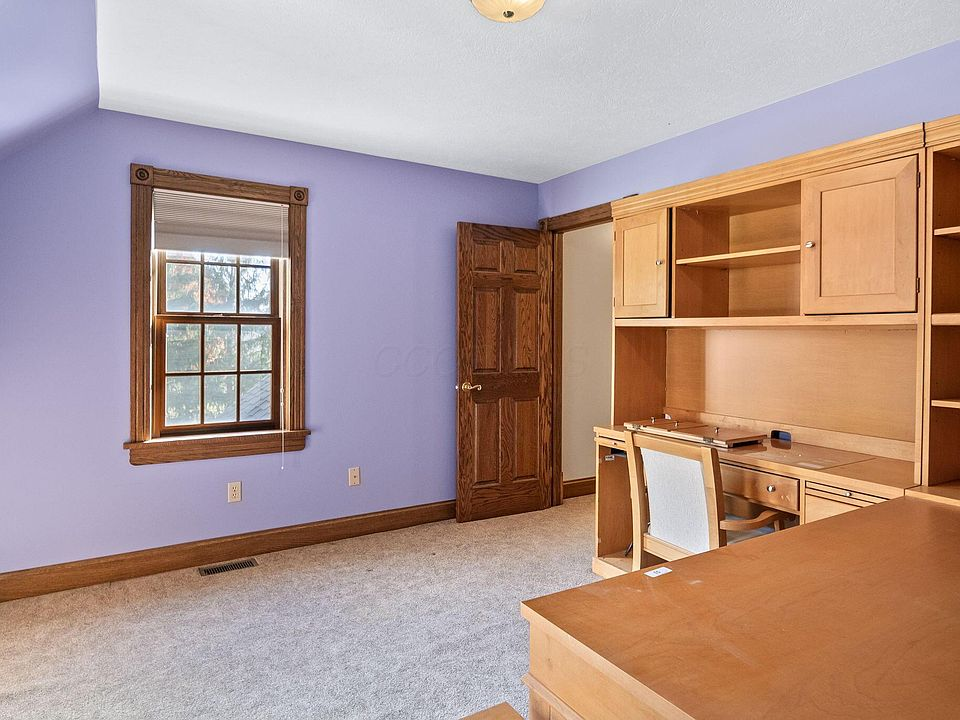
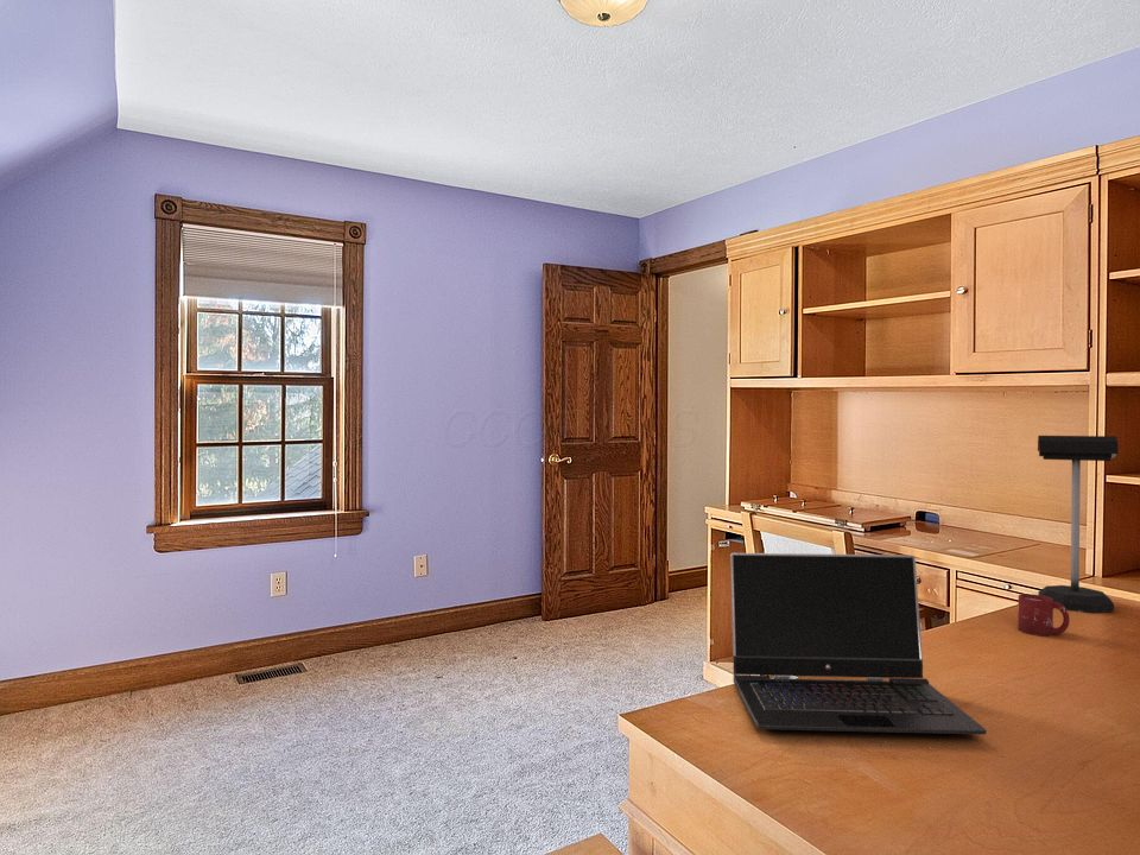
+ cup (1043, 615)
+ laptop computer (843, 636)
+ mailbox (1076, 520)
